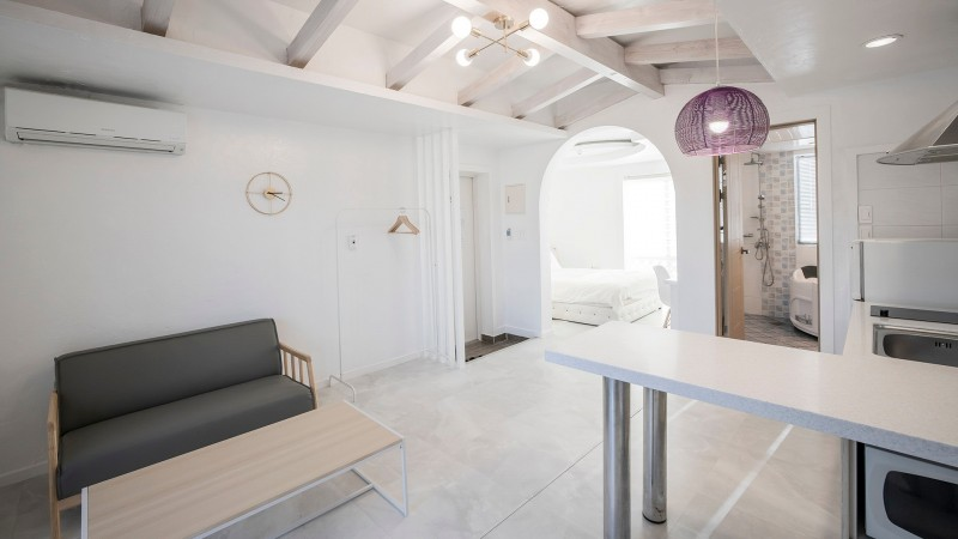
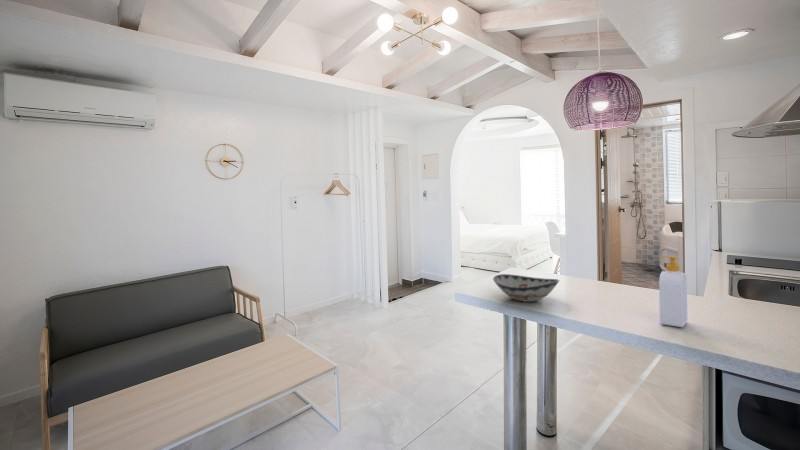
+ decorative bowl (525, 288)
+ soap bottle (671, 289)
